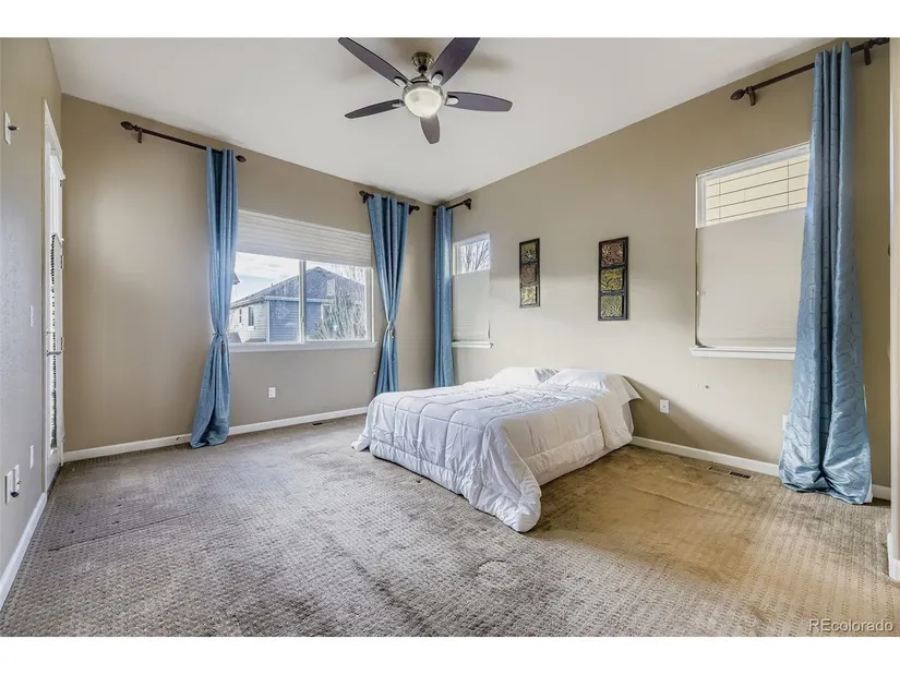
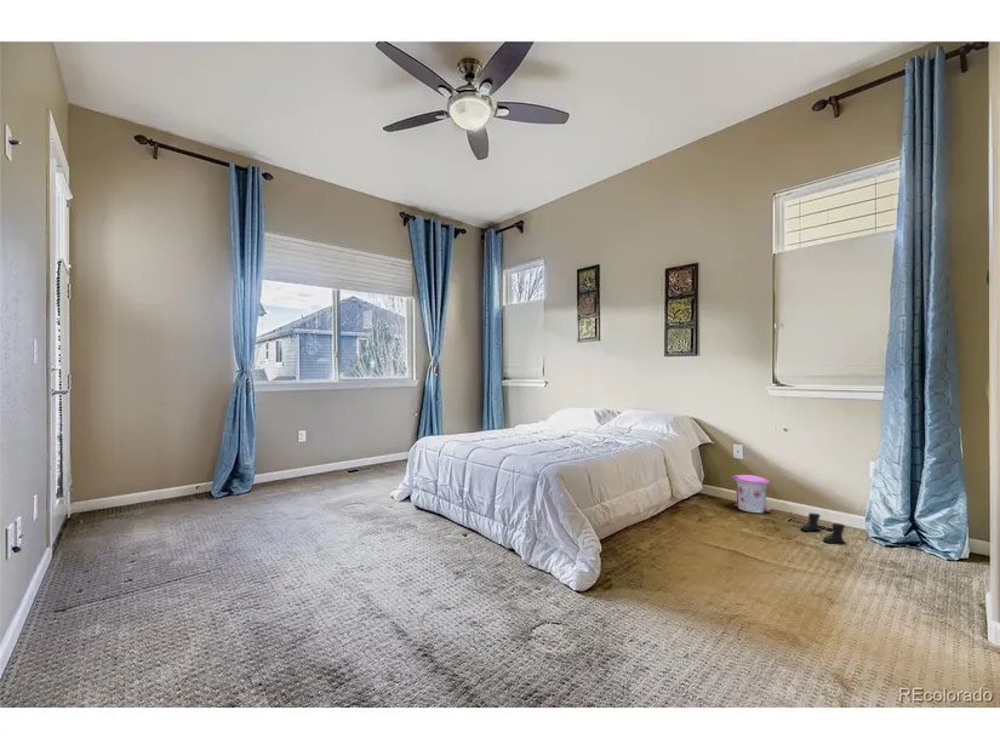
+ trash can (750, 492)
+ boots (821, 529)
